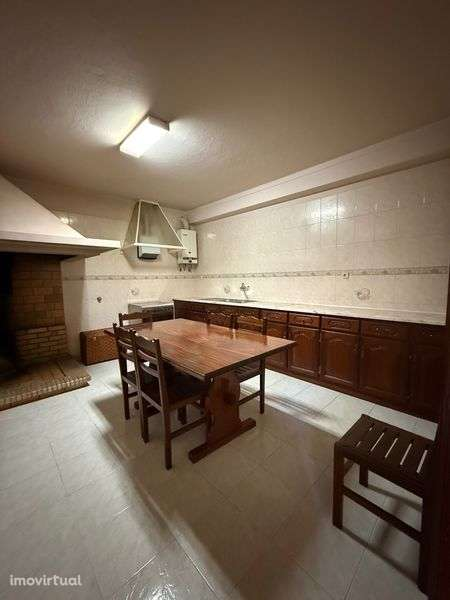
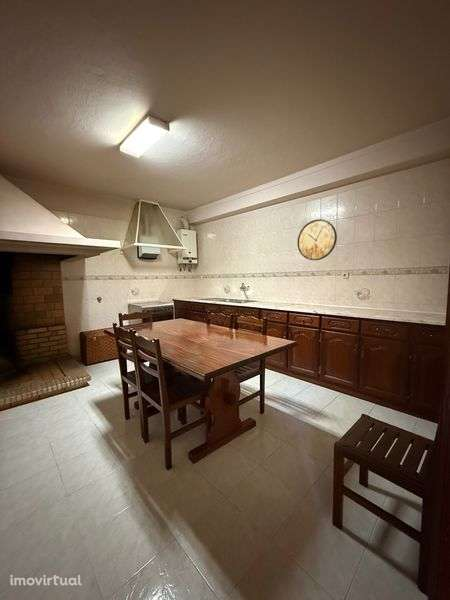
+ wall clock (315, 240)
